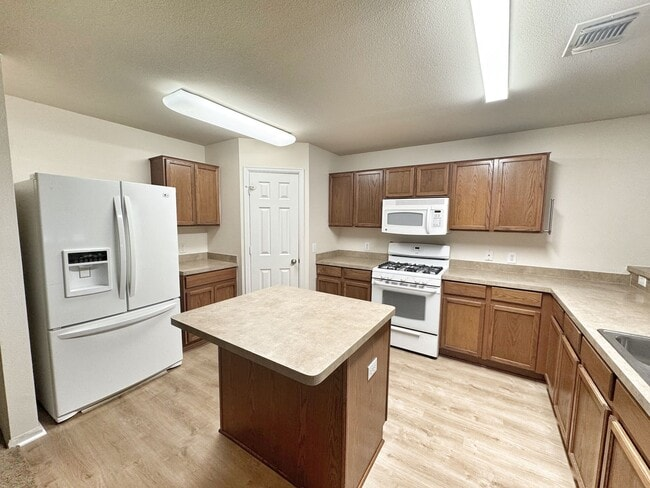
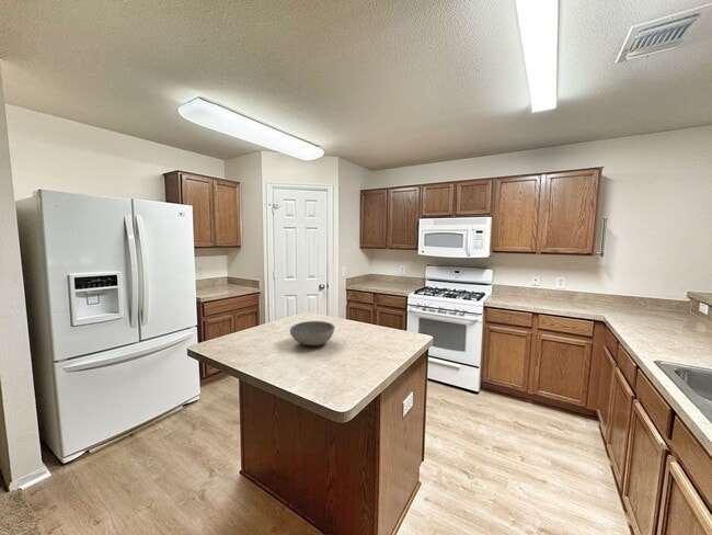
+ bowl (312, 335)
